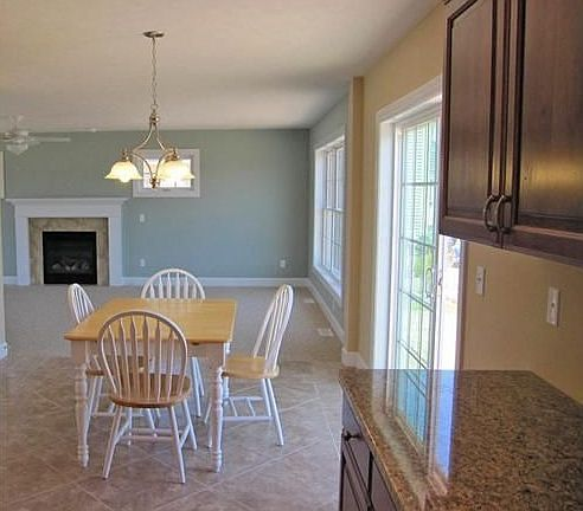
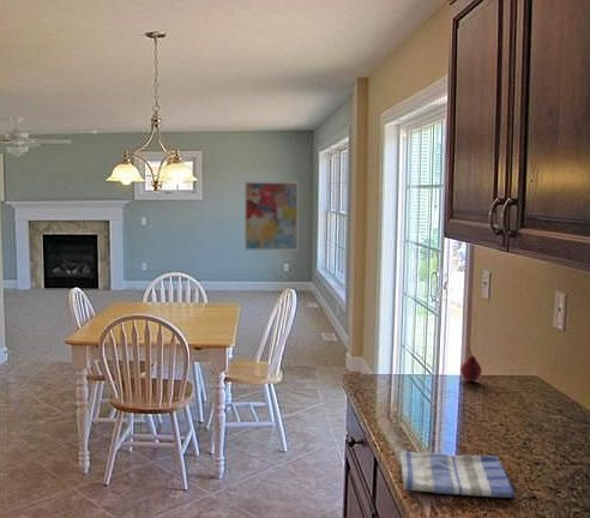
+ dish towel (452, 472)
+ fruit (471, 363)
+ wall art (271, 216)
